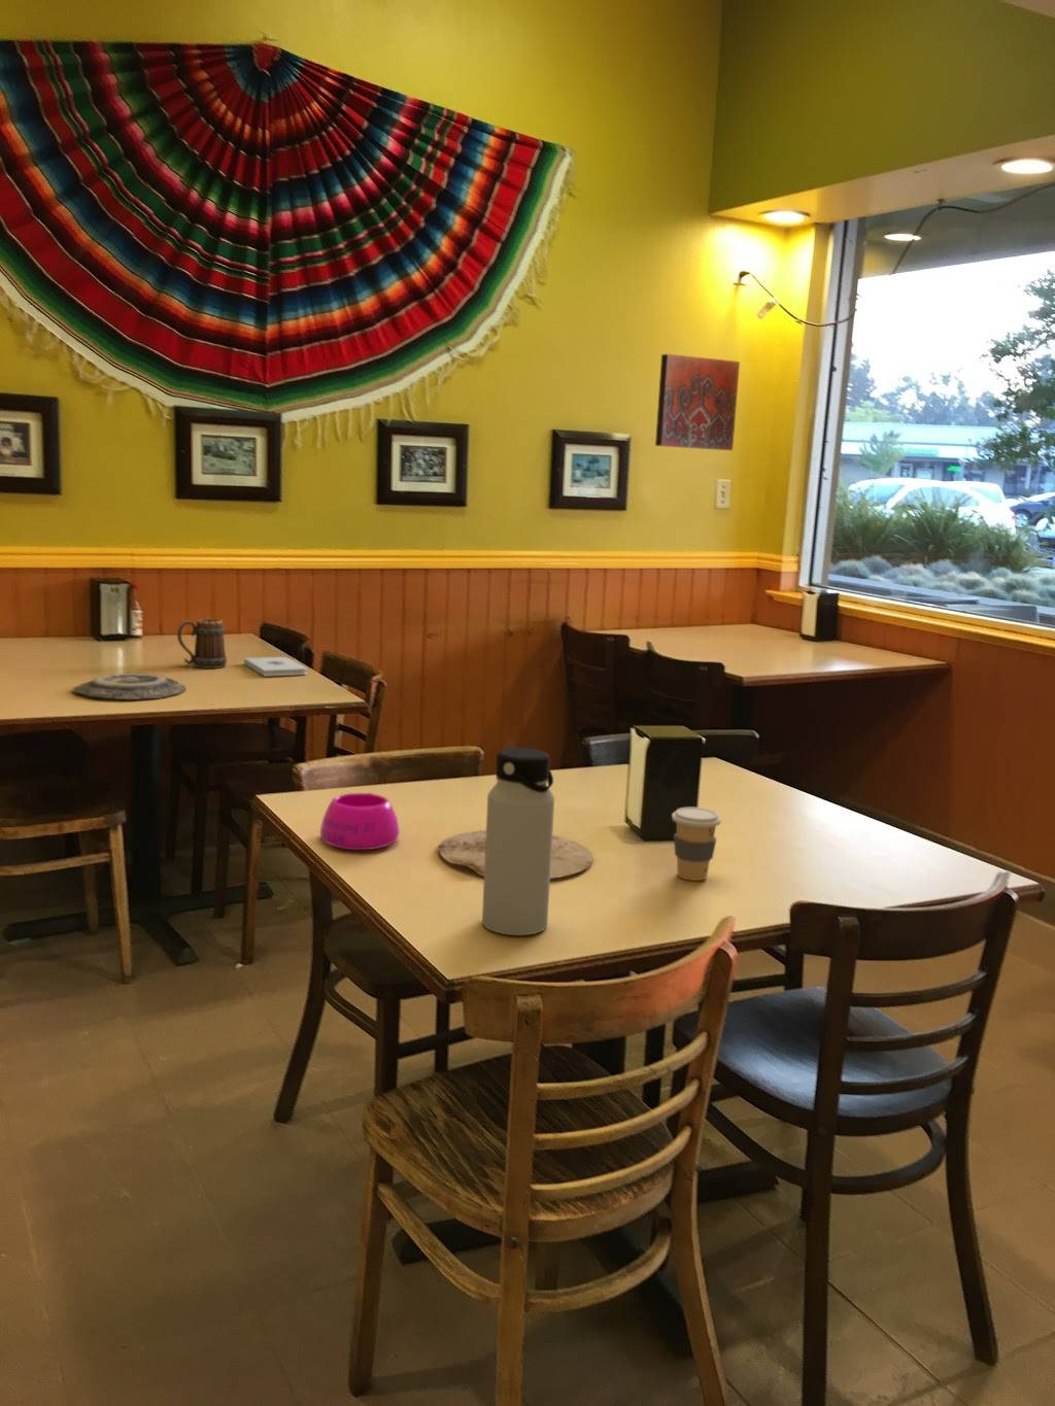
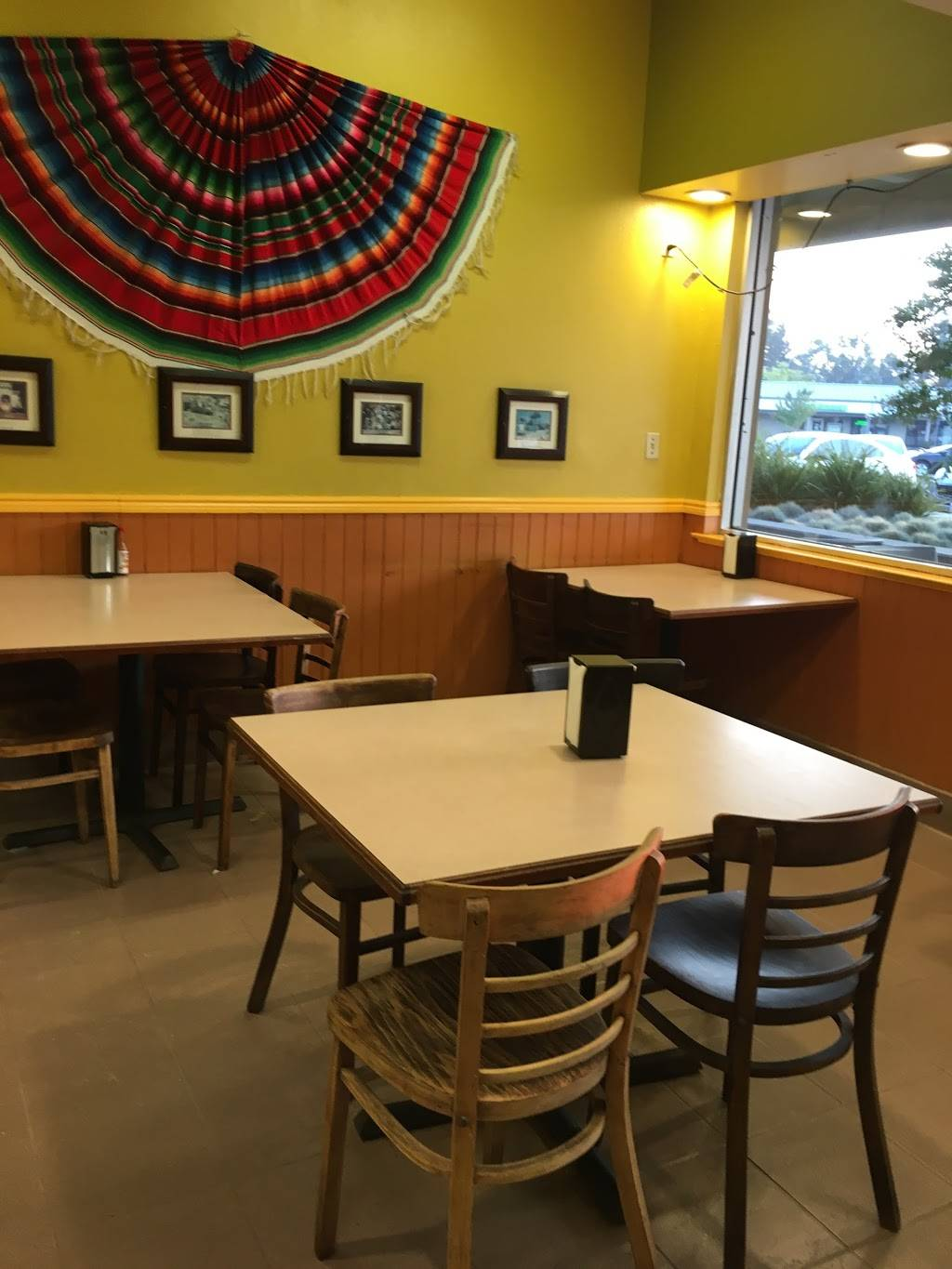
- decorative tile (697, 403)
- coffee cup (694, 843)
- mug (202, 643)
- notepad (275, 666)
- water bottle (519, 840)
- bowl (360, 818)
- plate (484, 850)
- plate (130, 683)
